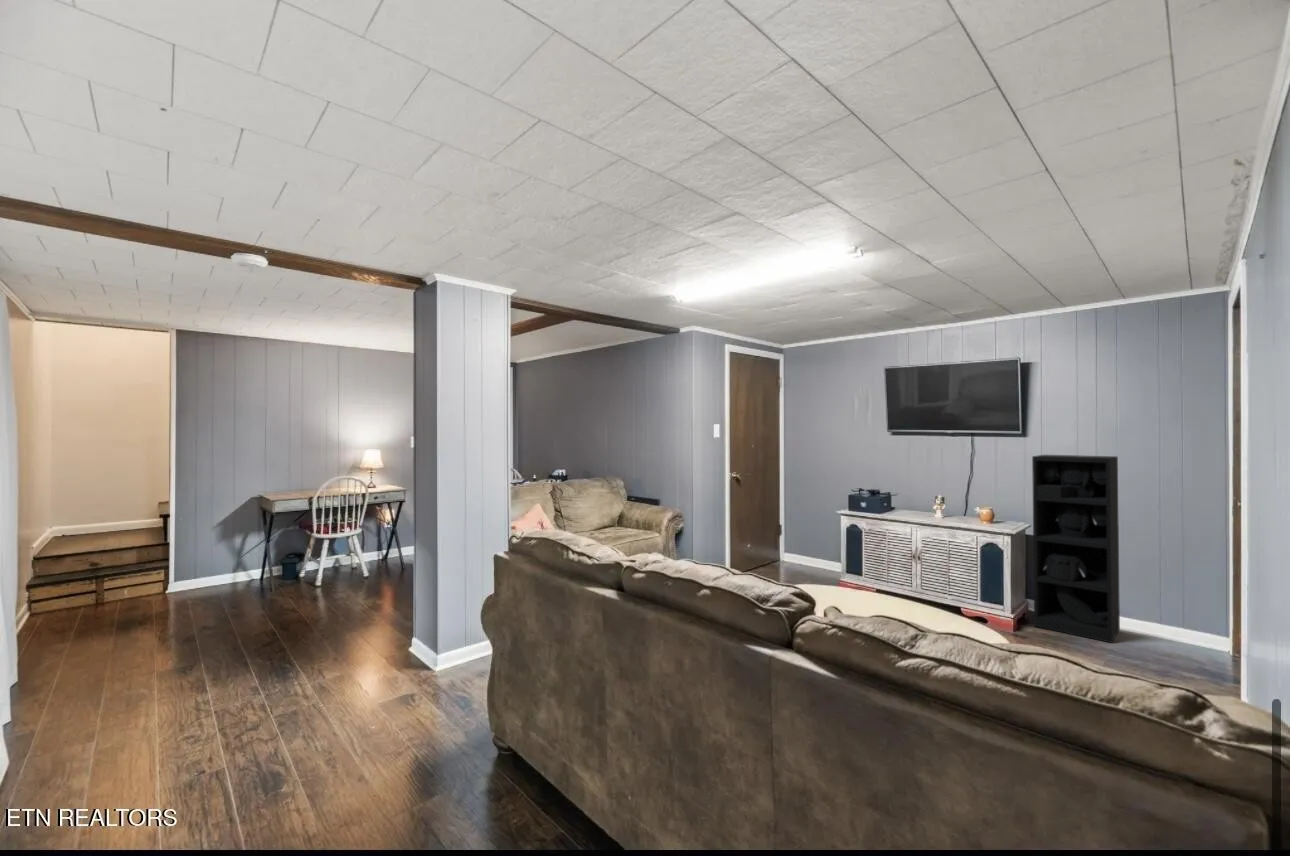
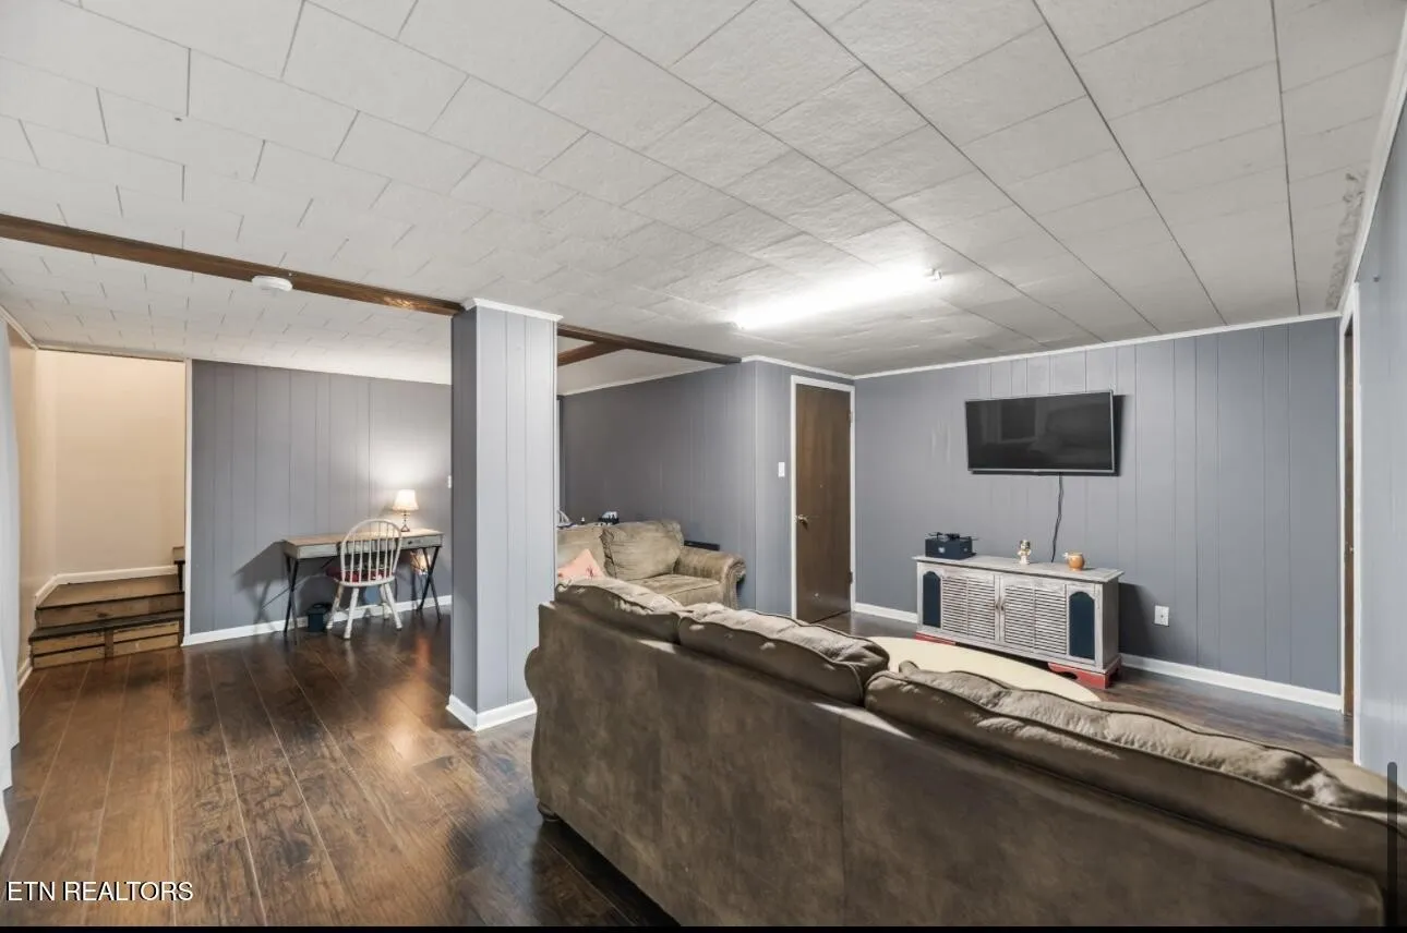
- shelving unit (1075, 542)
